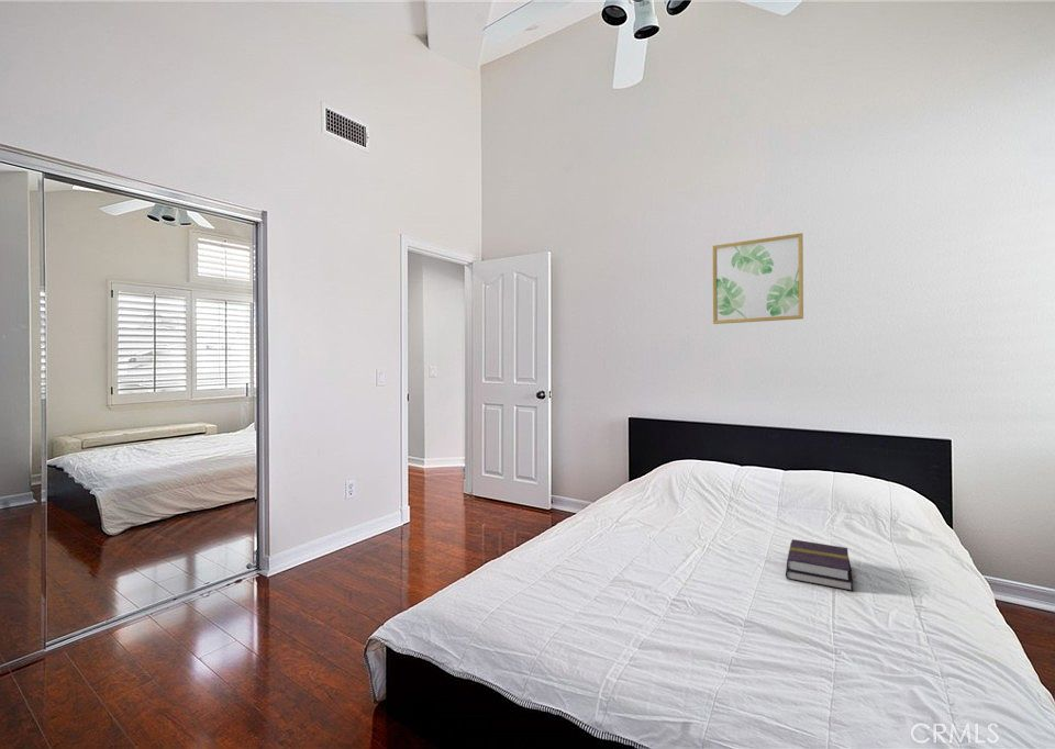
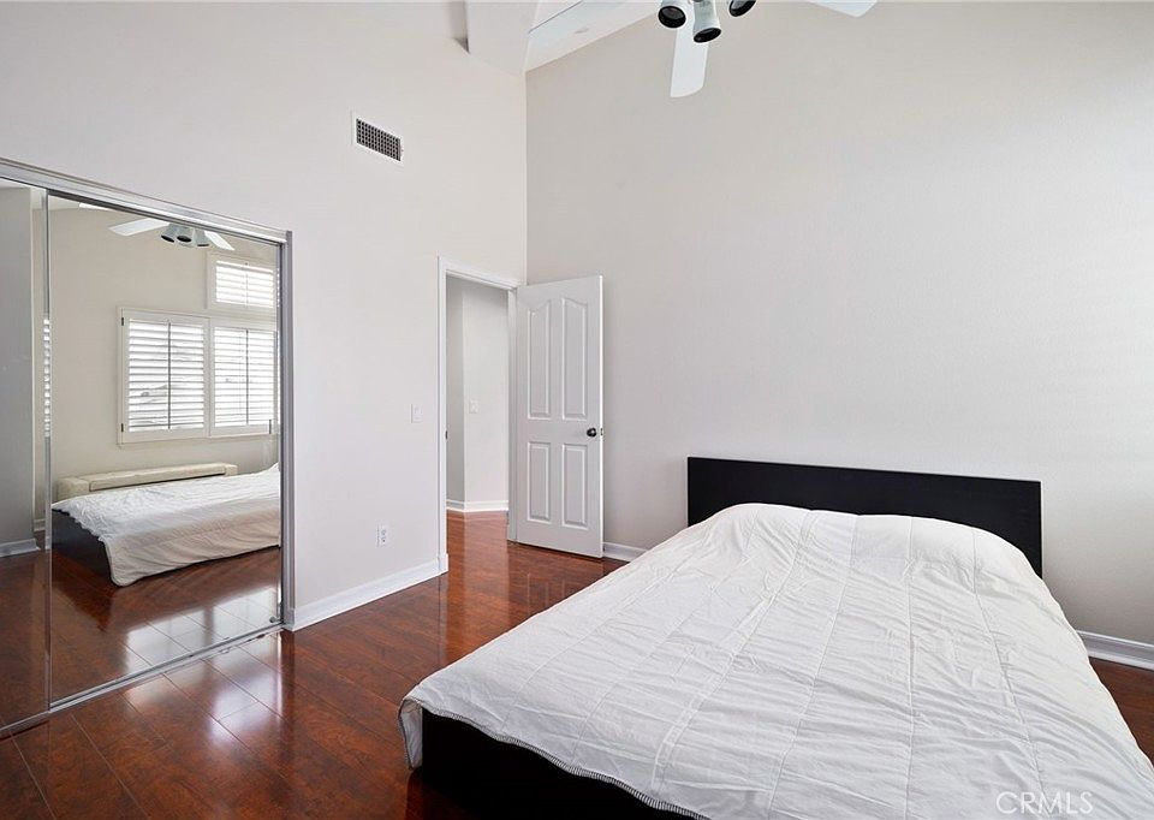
- book (818, 562)
- wall art (756, 280)
